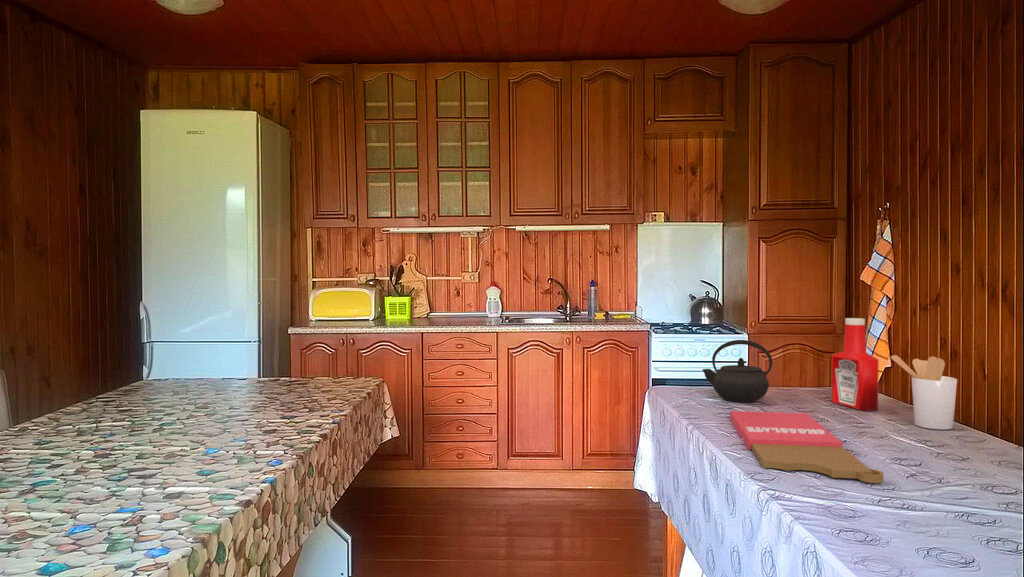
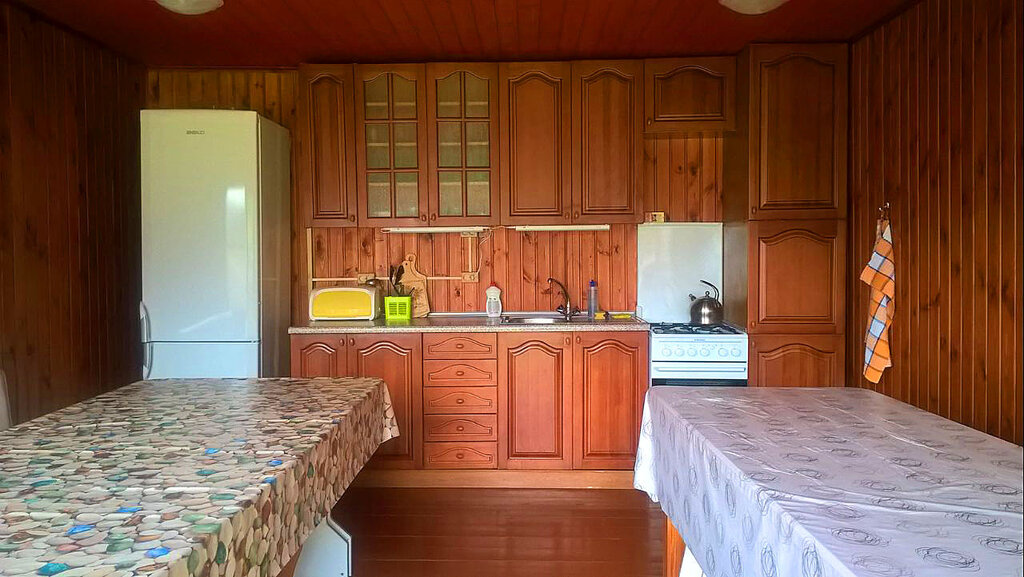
- utensil holder (921, 389)
- kettle (736, 369)
- cutting board (794, 439)
- soap bottle (854, 362)
